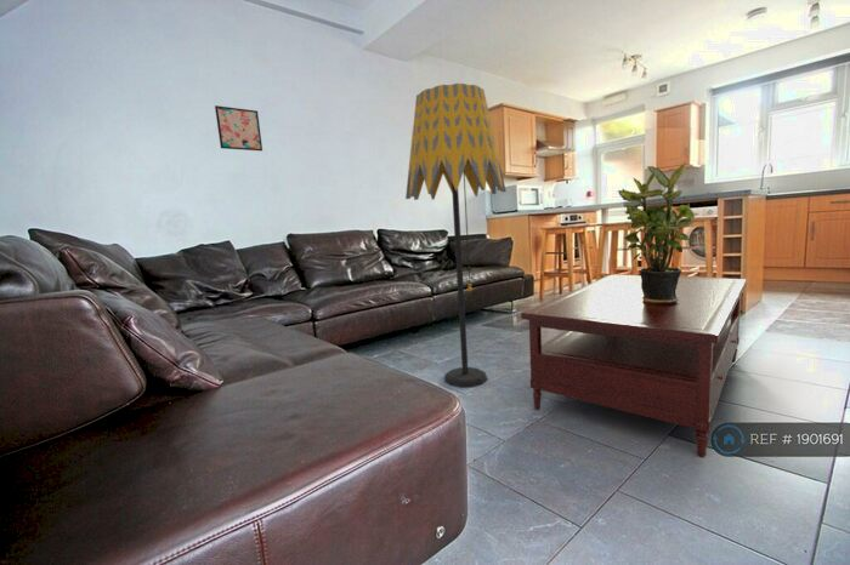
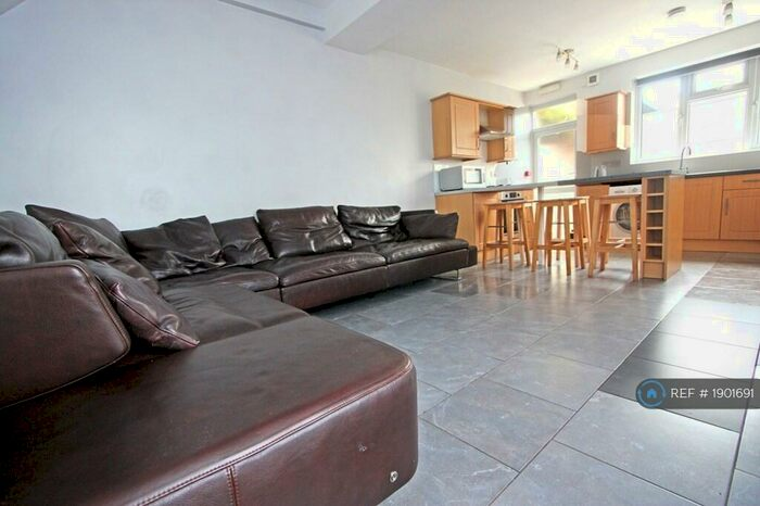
- coffee table (645, 339)
- wall art (239, 129)
- floor lamp (458, 244)
- potted plant (653, 234)
